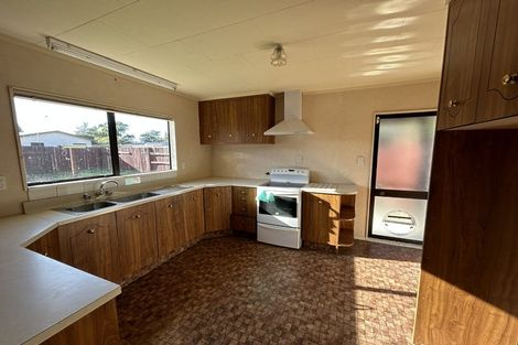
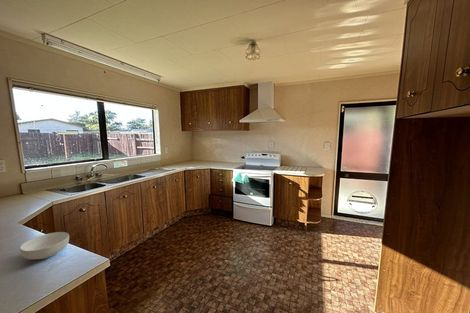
+ cereal bowl (46, 247)
